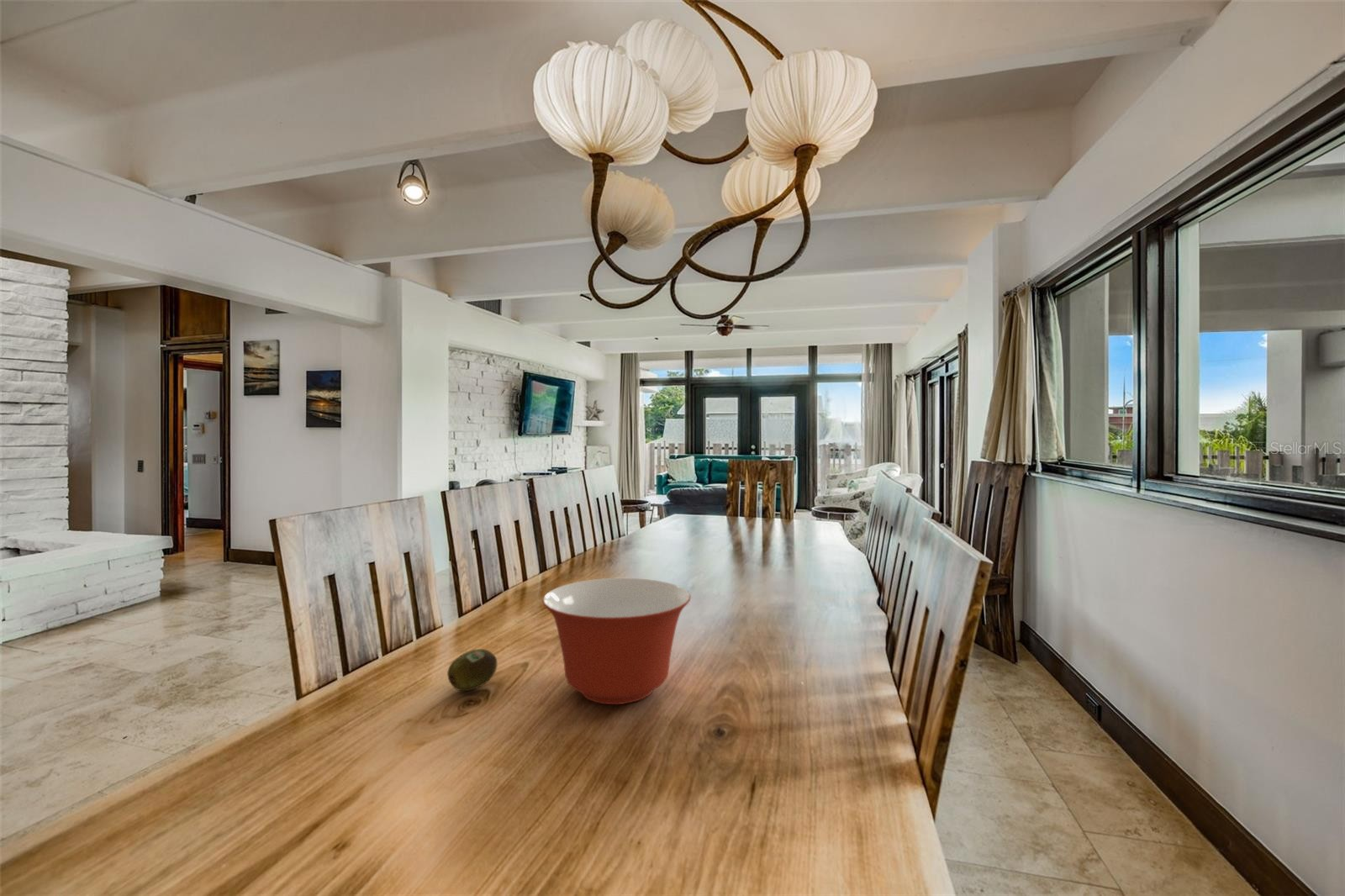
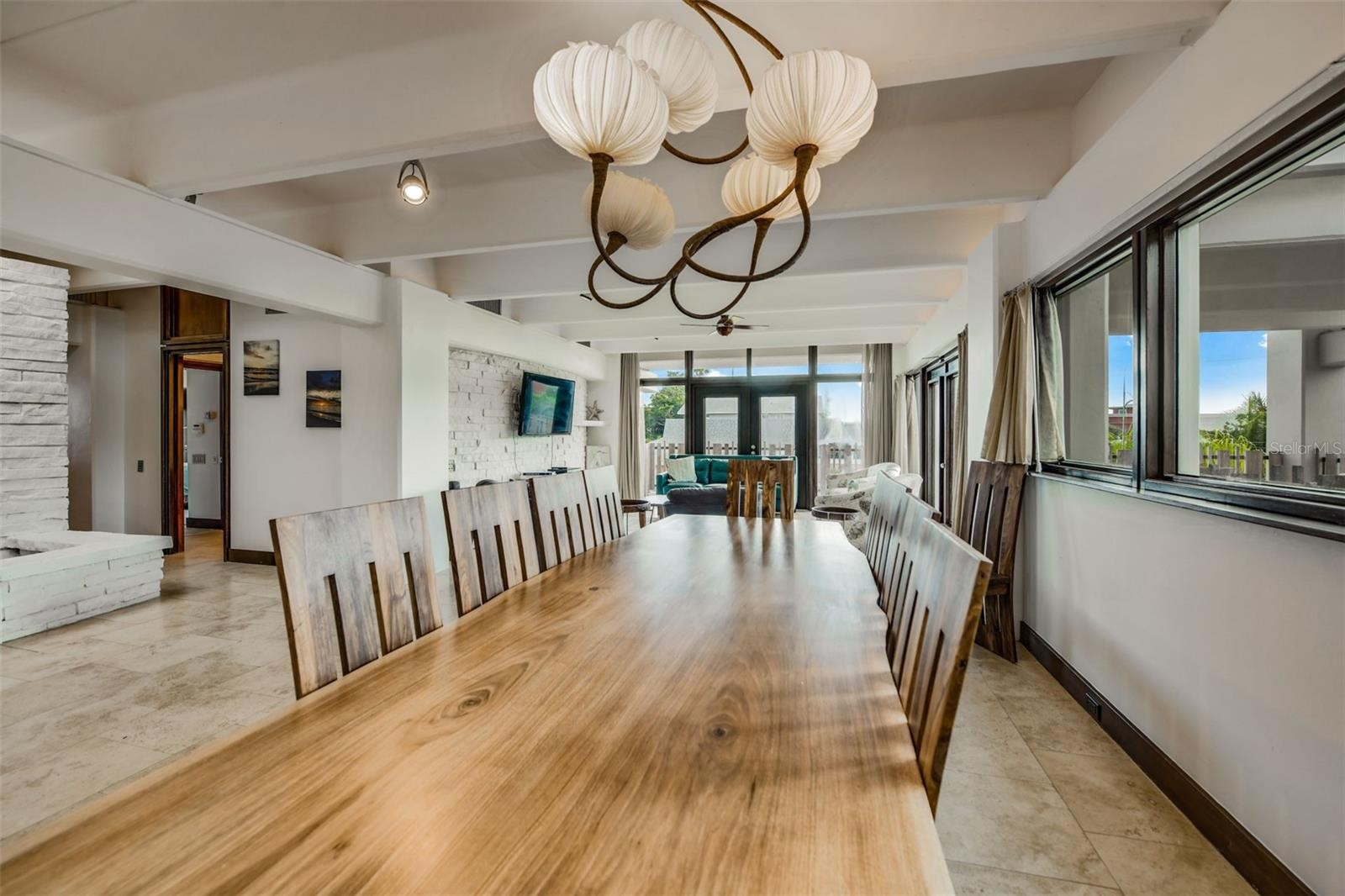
- mixing bowl (617, 641)
- fruit (472, 669)
